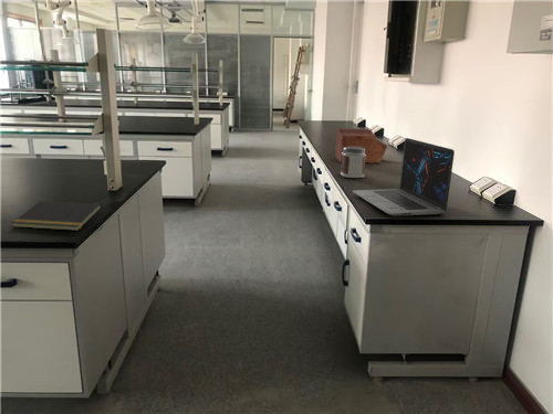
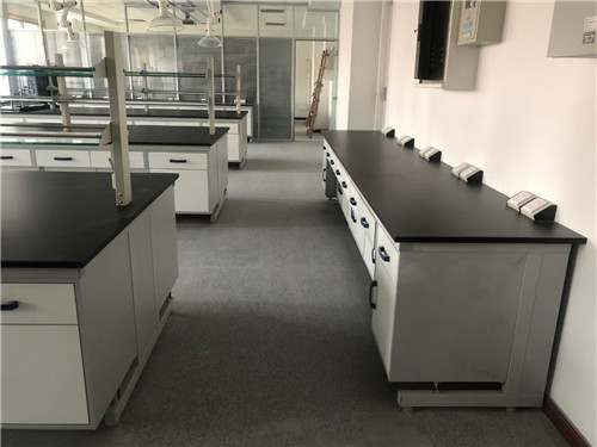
- notepad (58, 214)
- jar (353, 161)
- laptop (401, 174)
- sewing box (361, 145)
